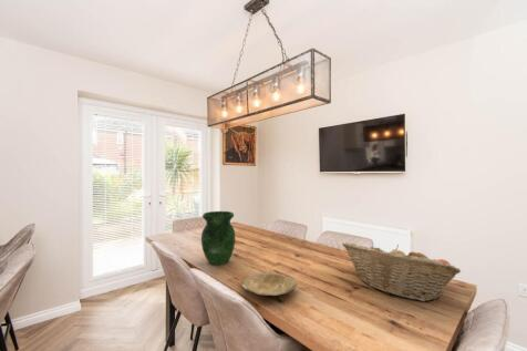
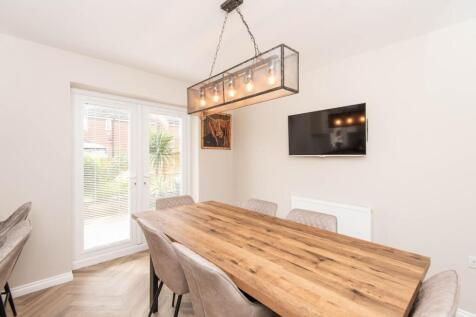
- plate (268, 286)
- vase (218, 237)
- fruit basket (394, 264)
